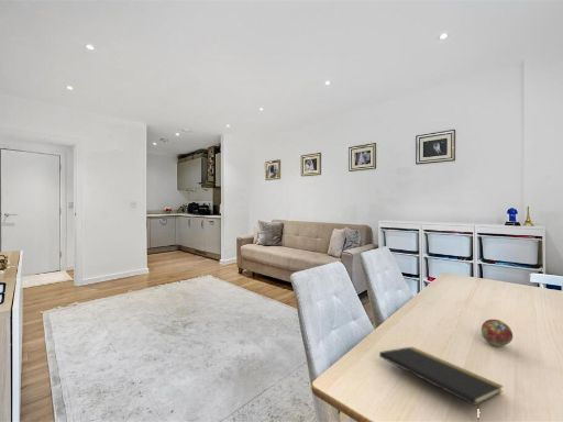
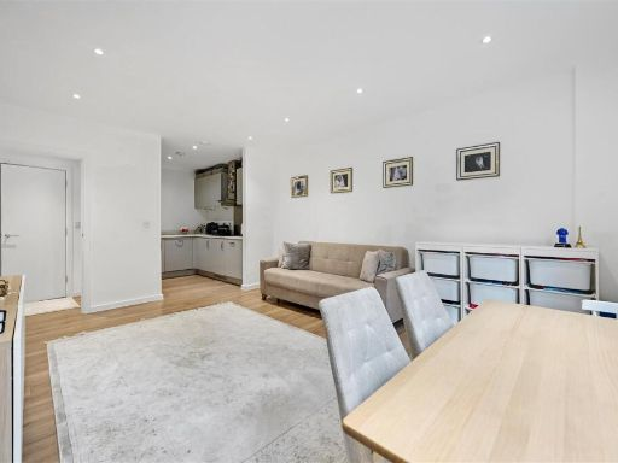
- fruit (496, 333)
- notepad (437, 370)
